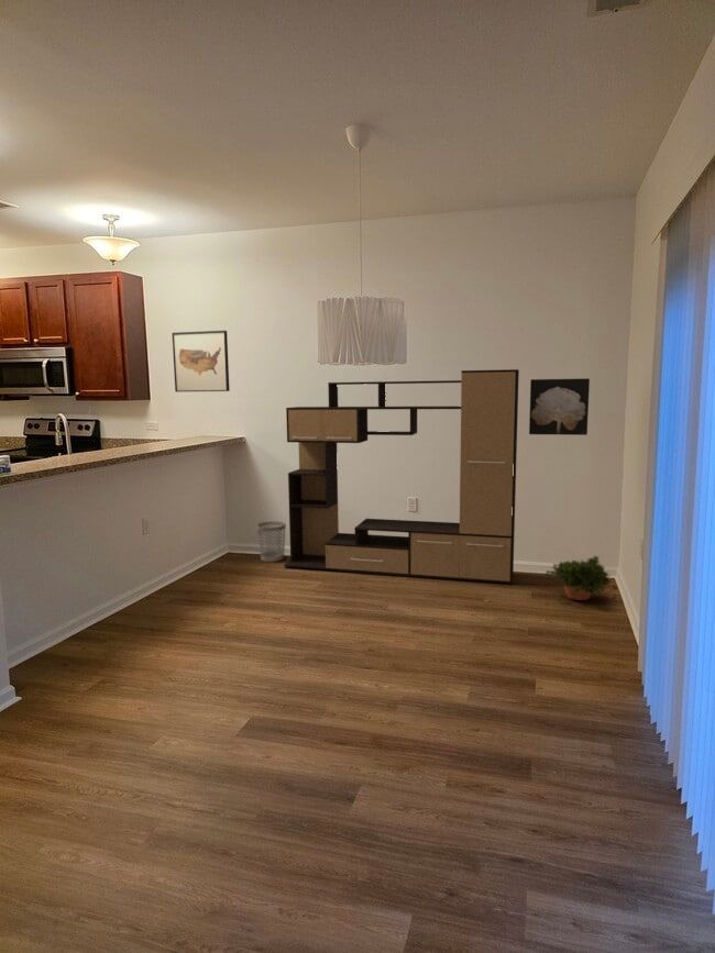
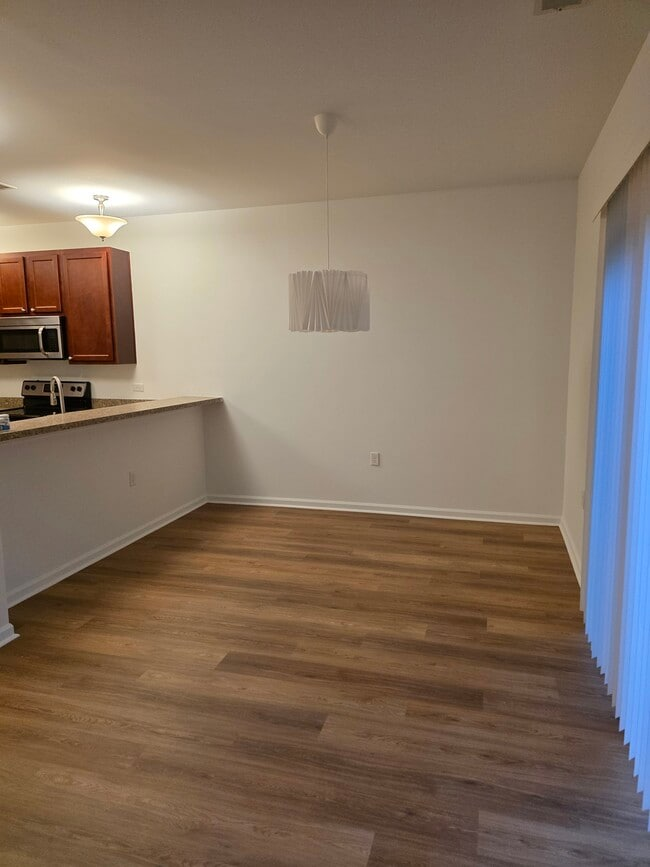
- potted plant (580, 577)
- media console (396, 434)
- wall art (200, 362)
- wastebasket (272, 541)
- wall art (558, 407)
